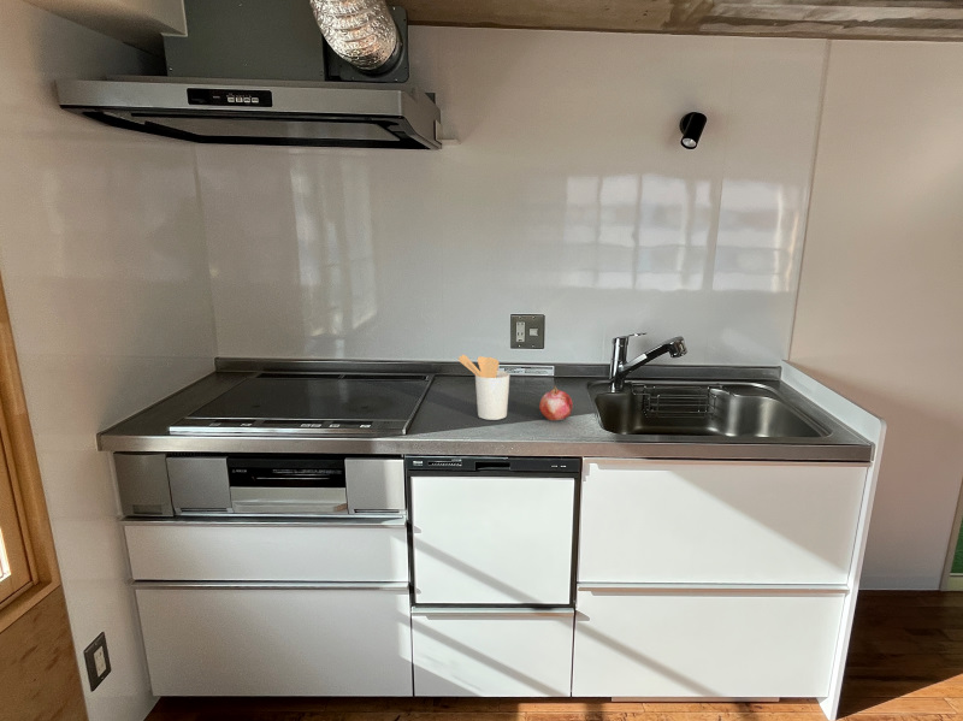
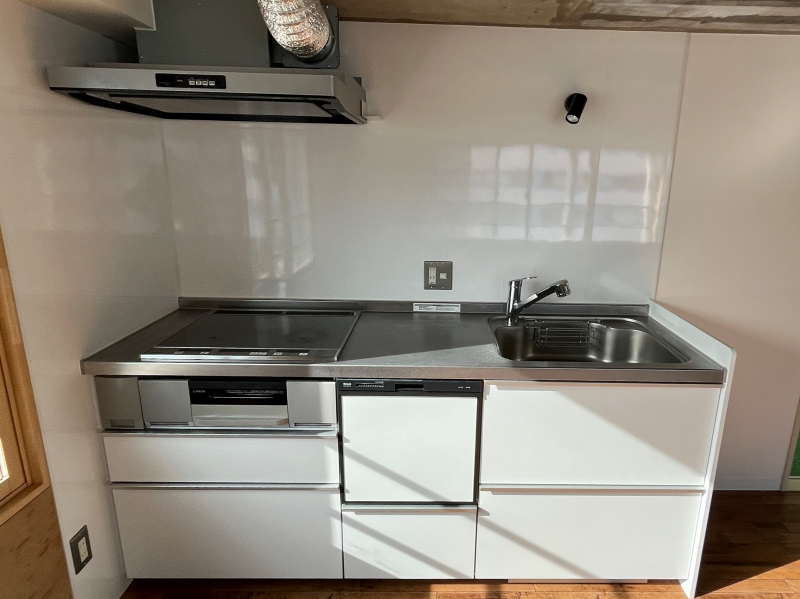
- utensil holder (483, 384)
- fruit (555, 401)
